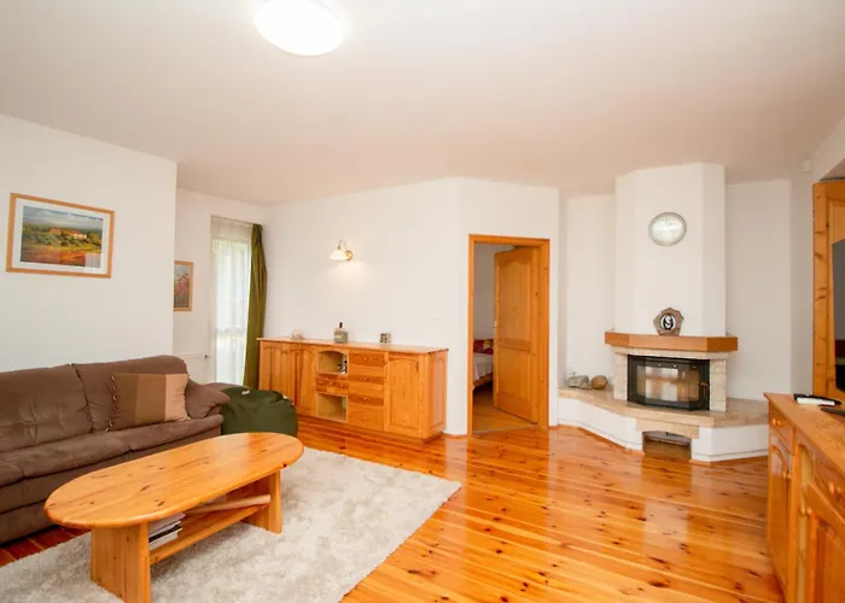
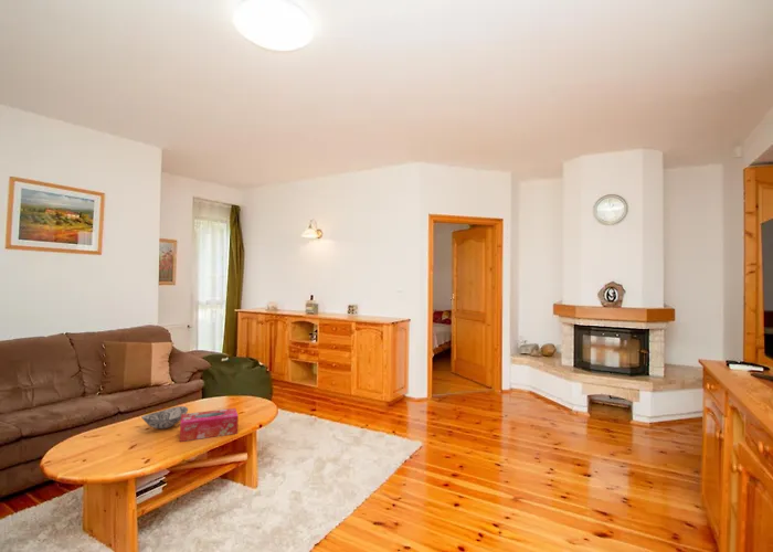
+ tissue box (209, 423)
+ decorative bowl (165, 418)
